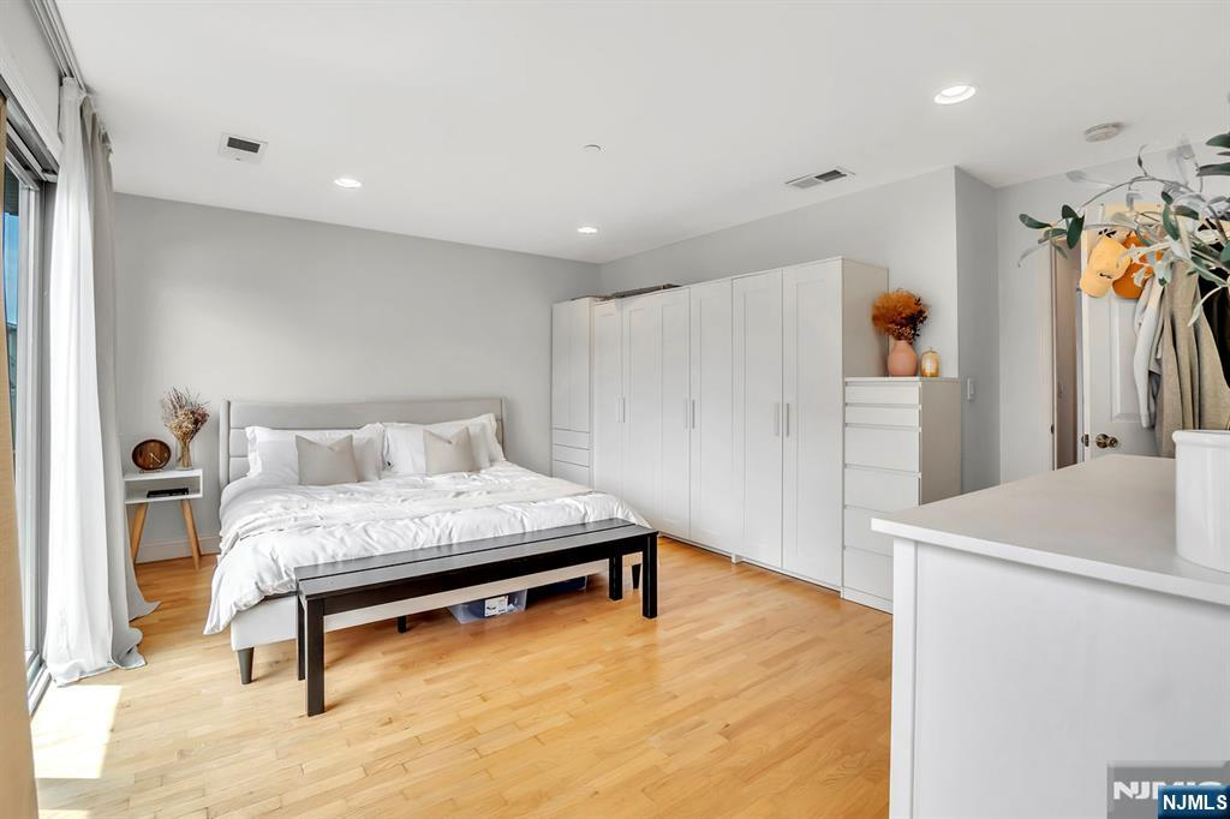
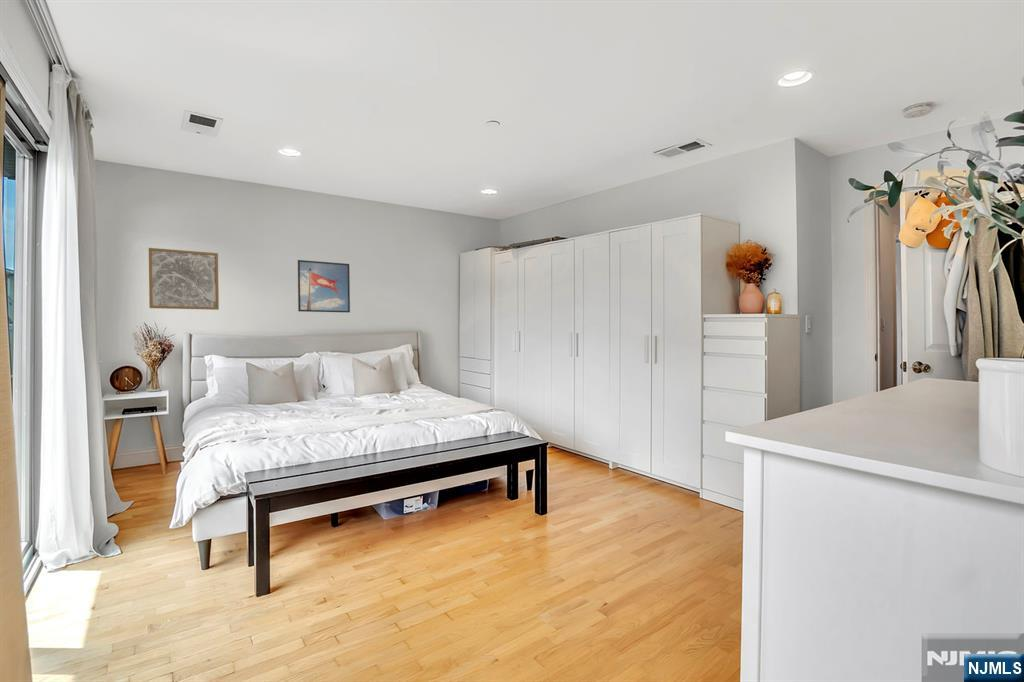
+ wall art (184, 279)
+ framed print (324, 287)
